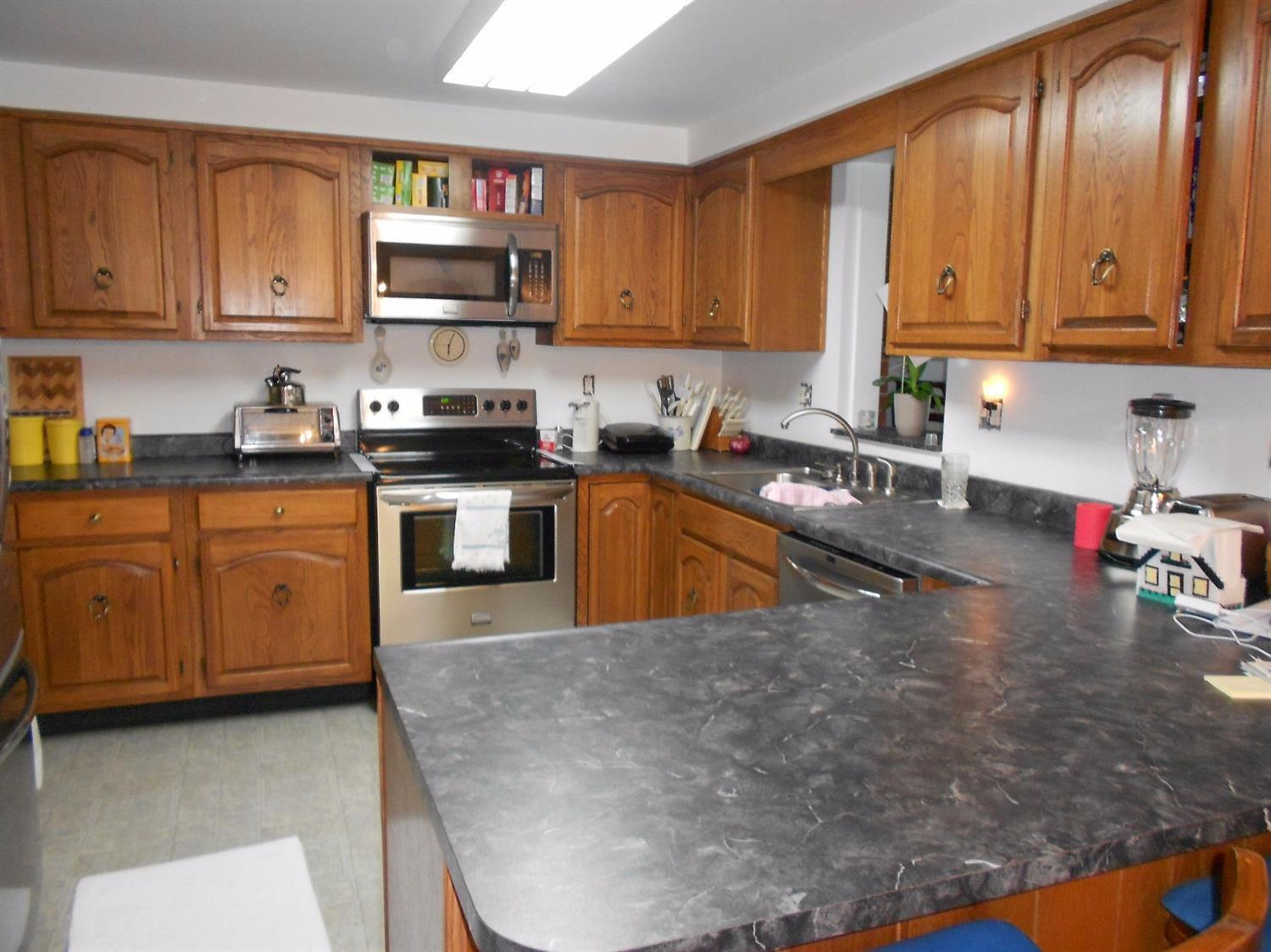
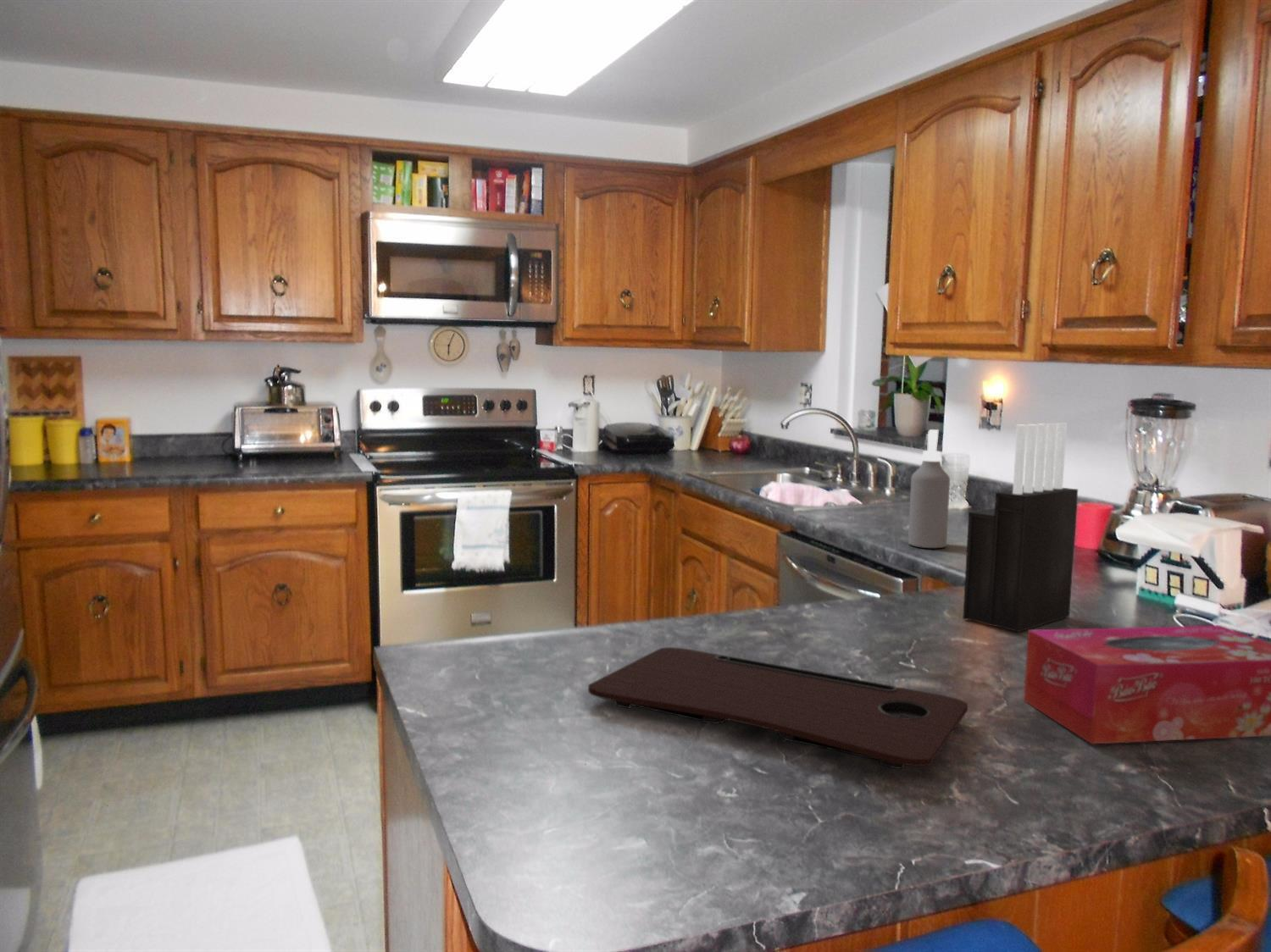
+ spray bottle (930, 487)
+ cutting board (774, 702)
+ tissue box (1160, 680)
+ knife block (1016, 520)
